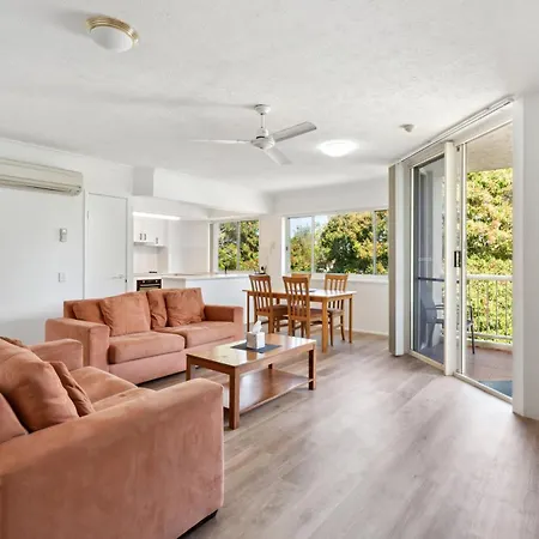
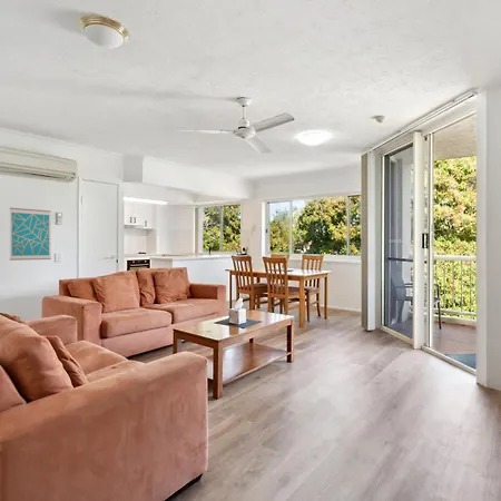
+ wall art (30, 234)
